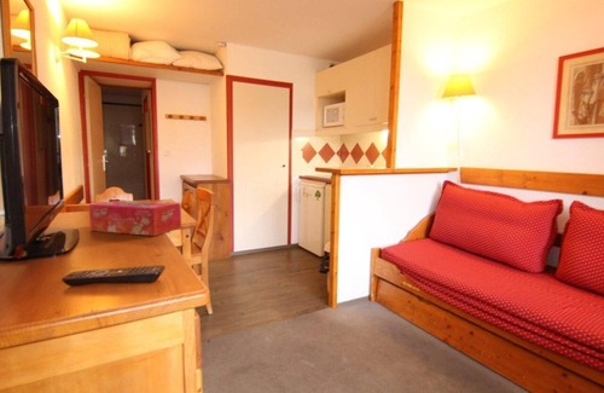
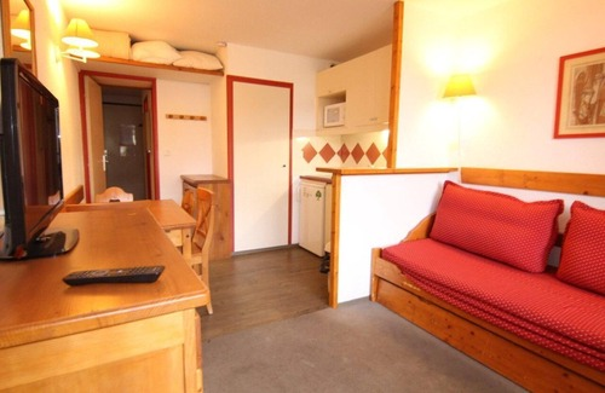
- tissue box (137, 216)
